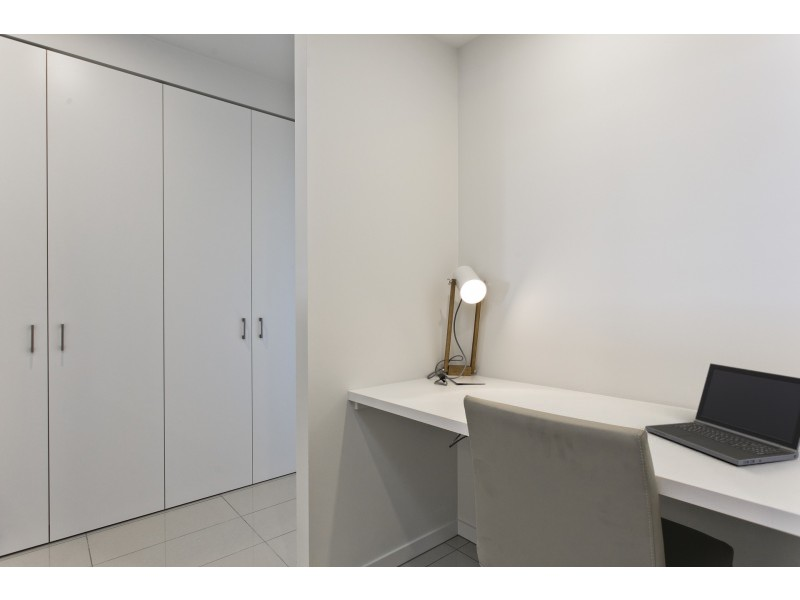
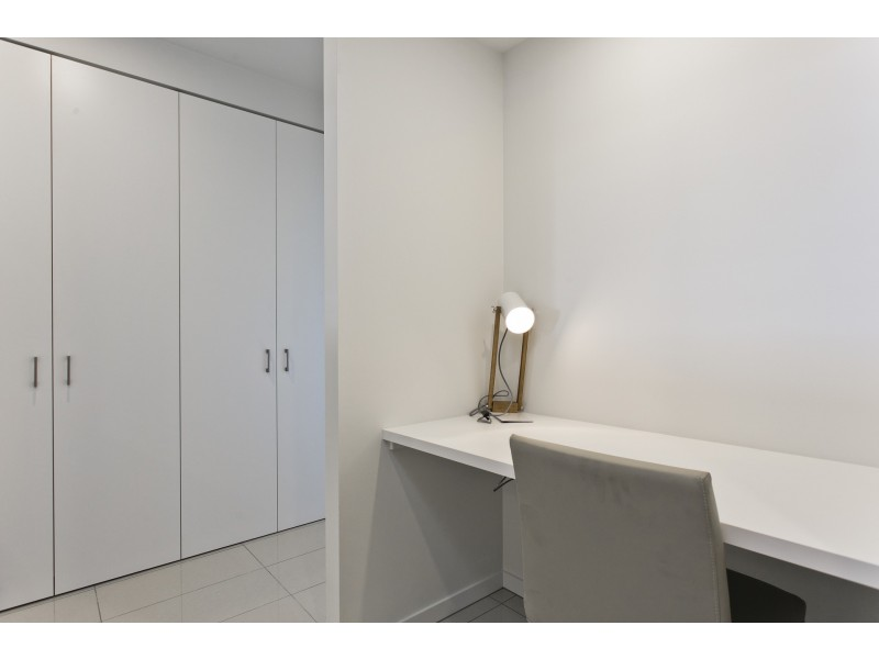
- laptop computer (723, 407)
